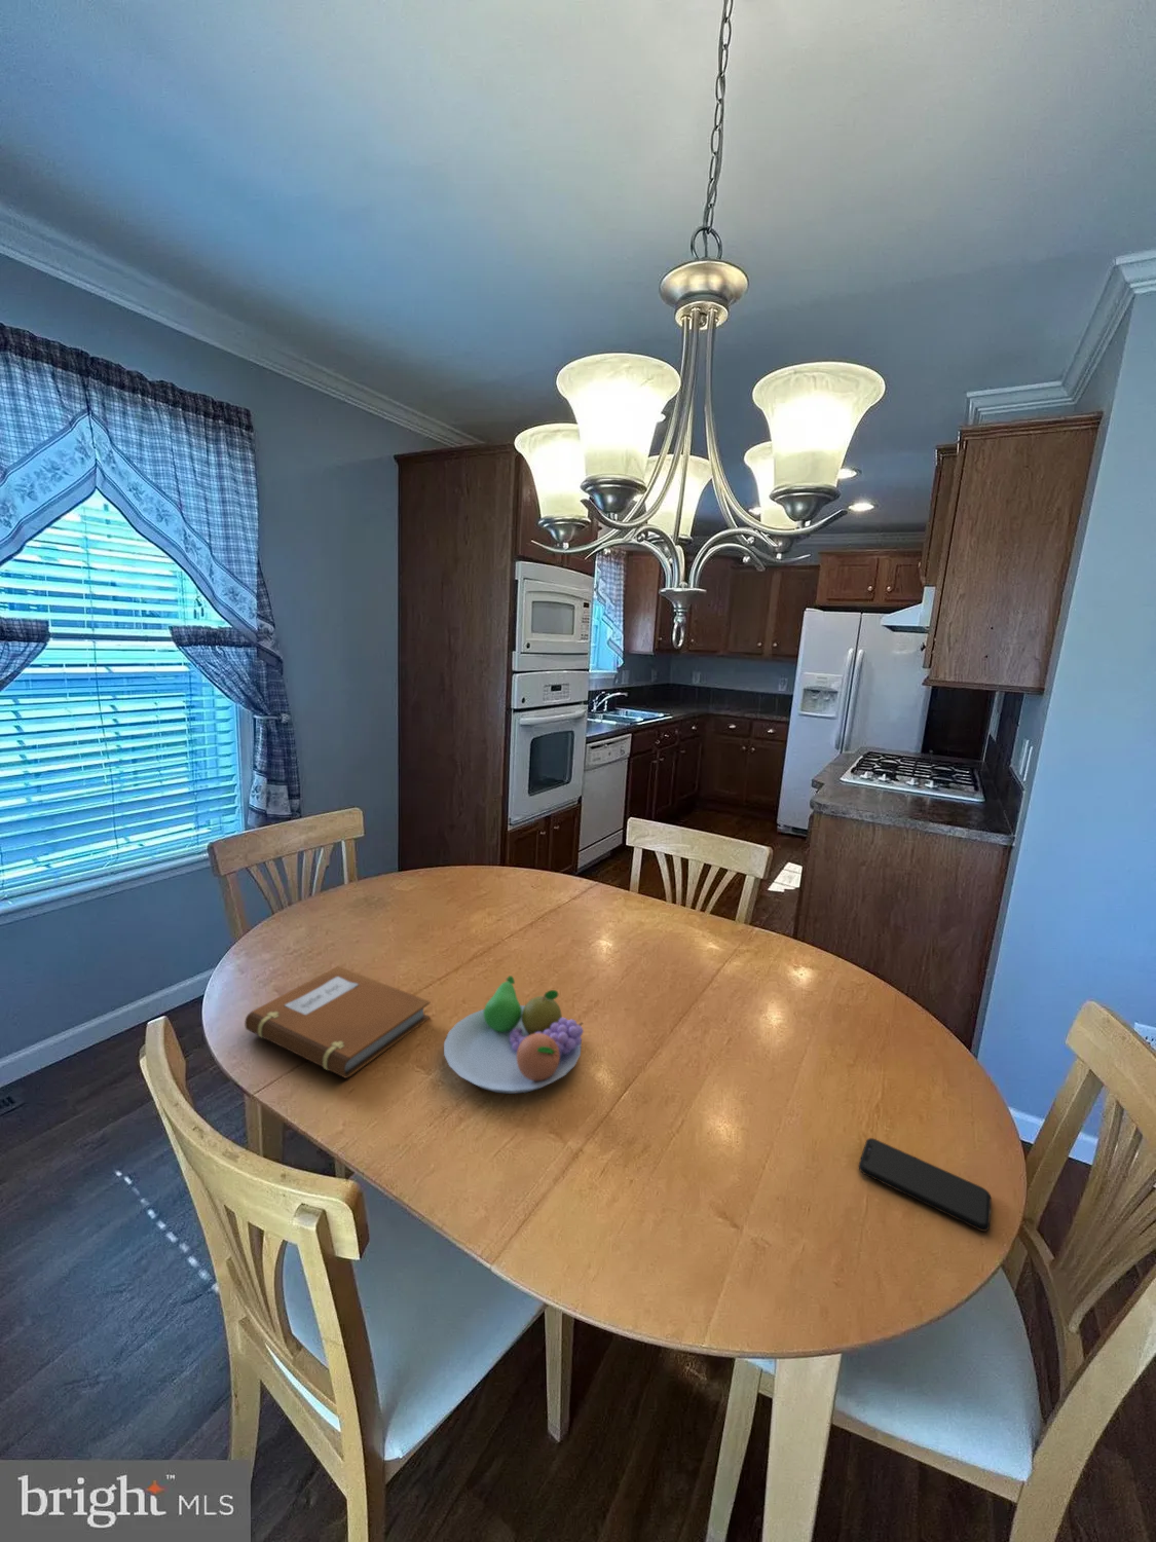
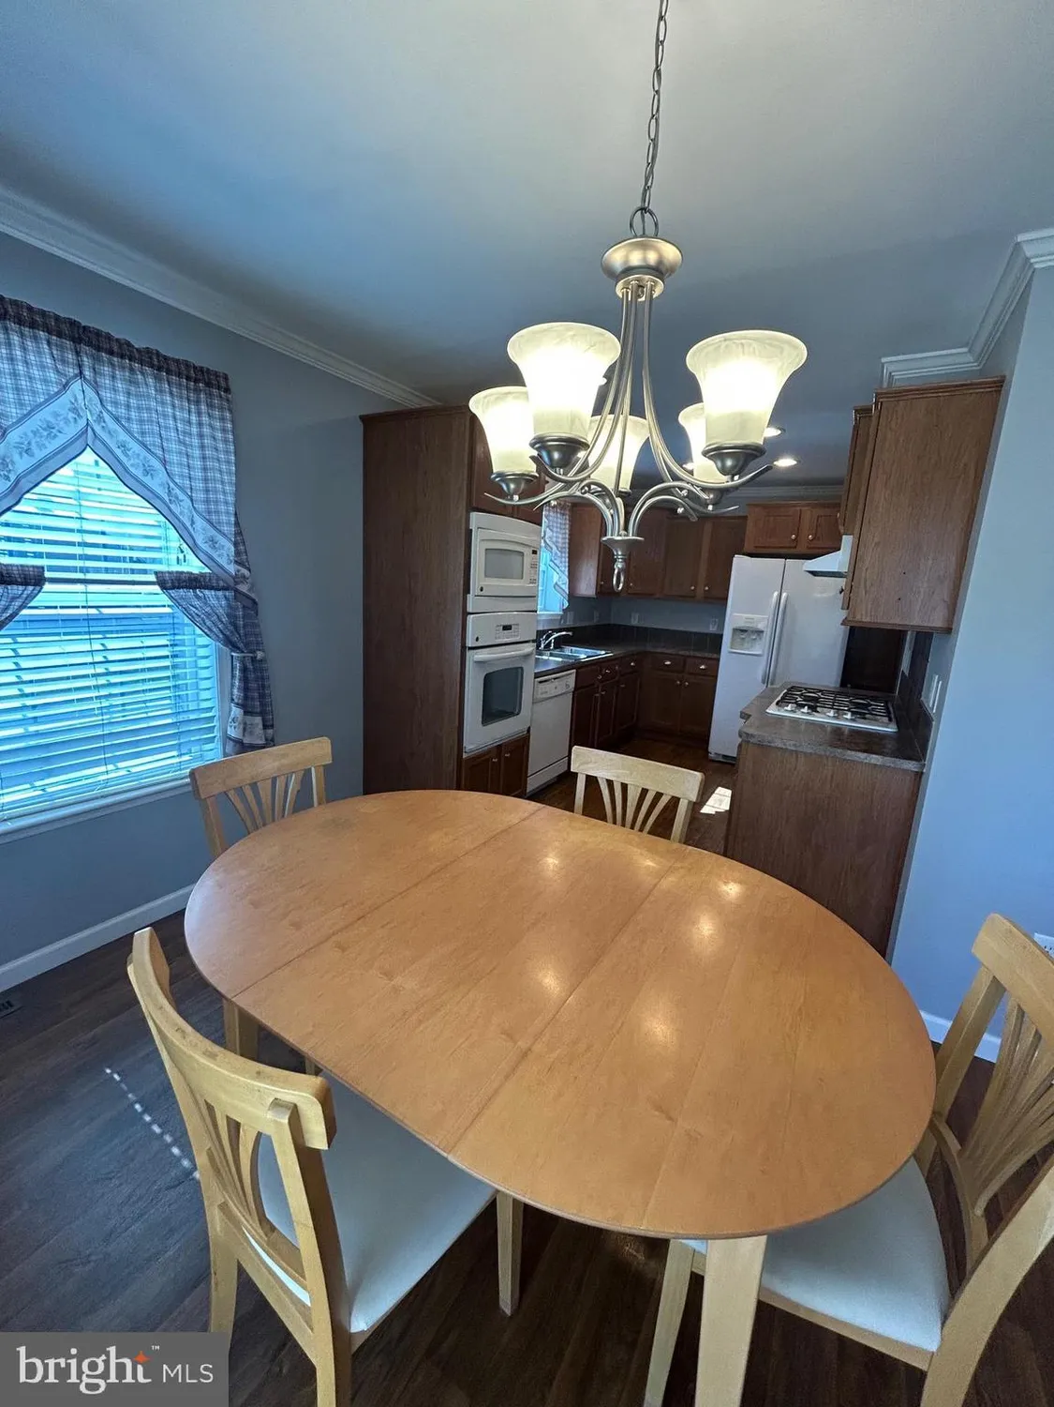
- smartphone (923, 1180)
- notebook (338, 1016)
- fruit bowl (515, 1027)
